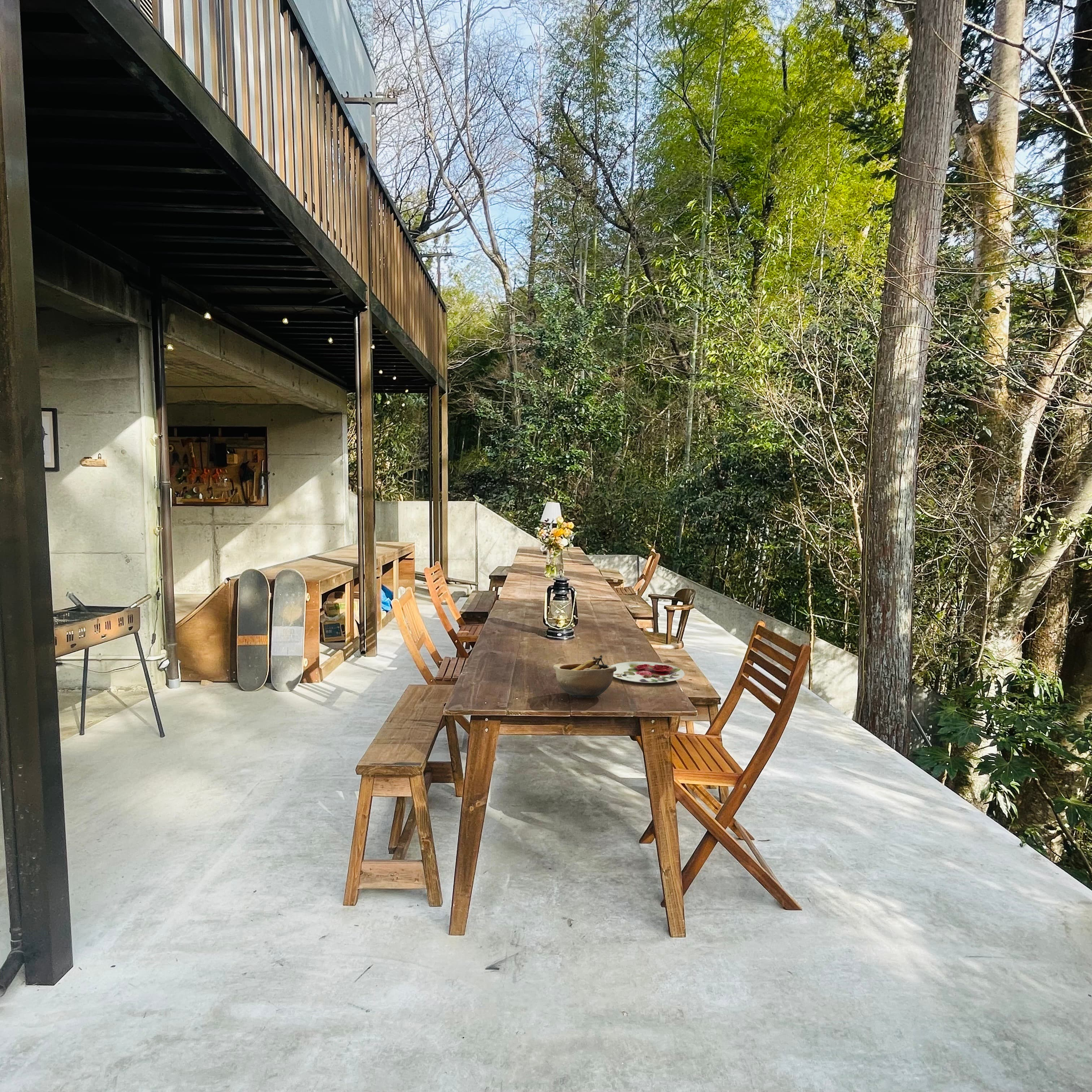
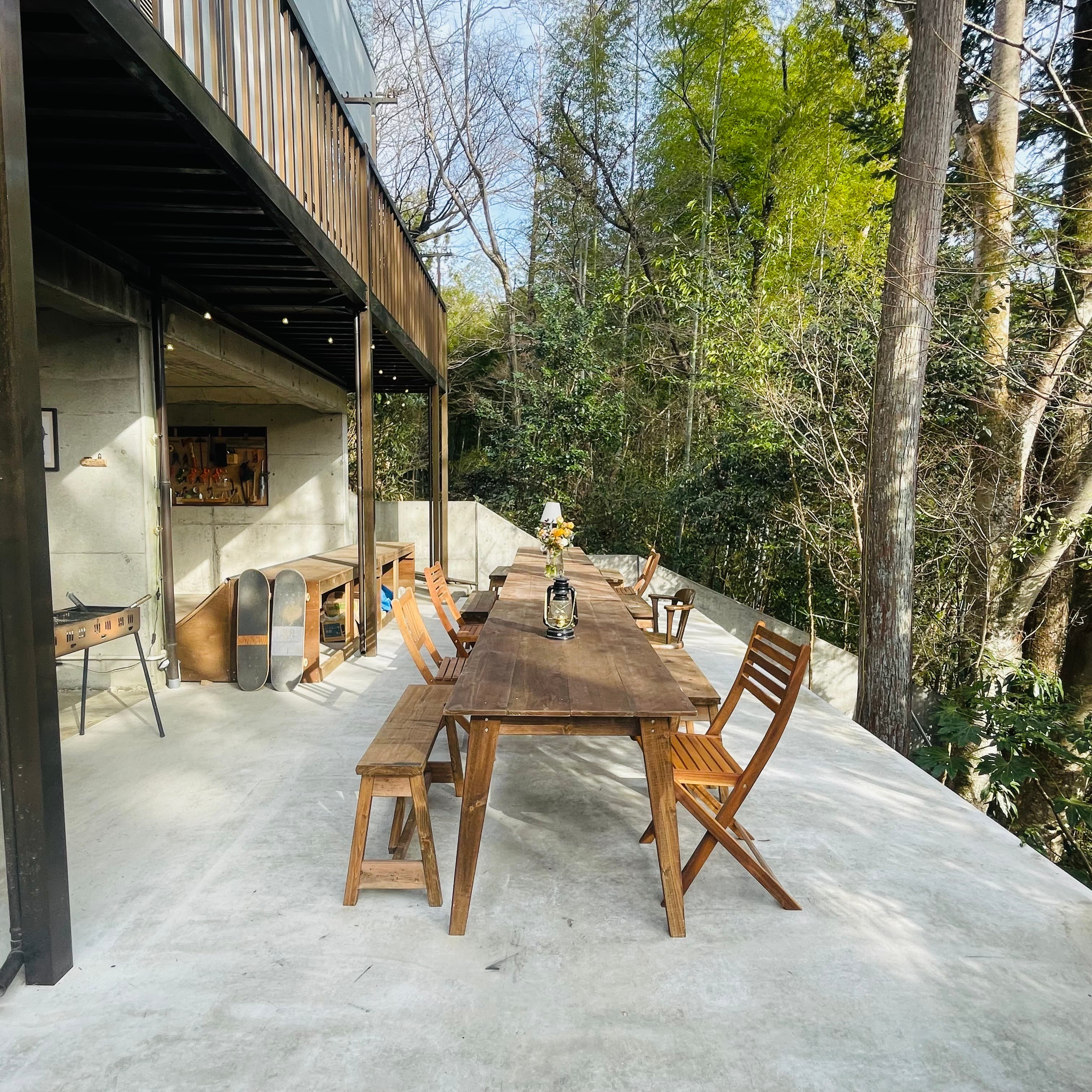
- plate (645, 671)
- bowl (584, 677)
